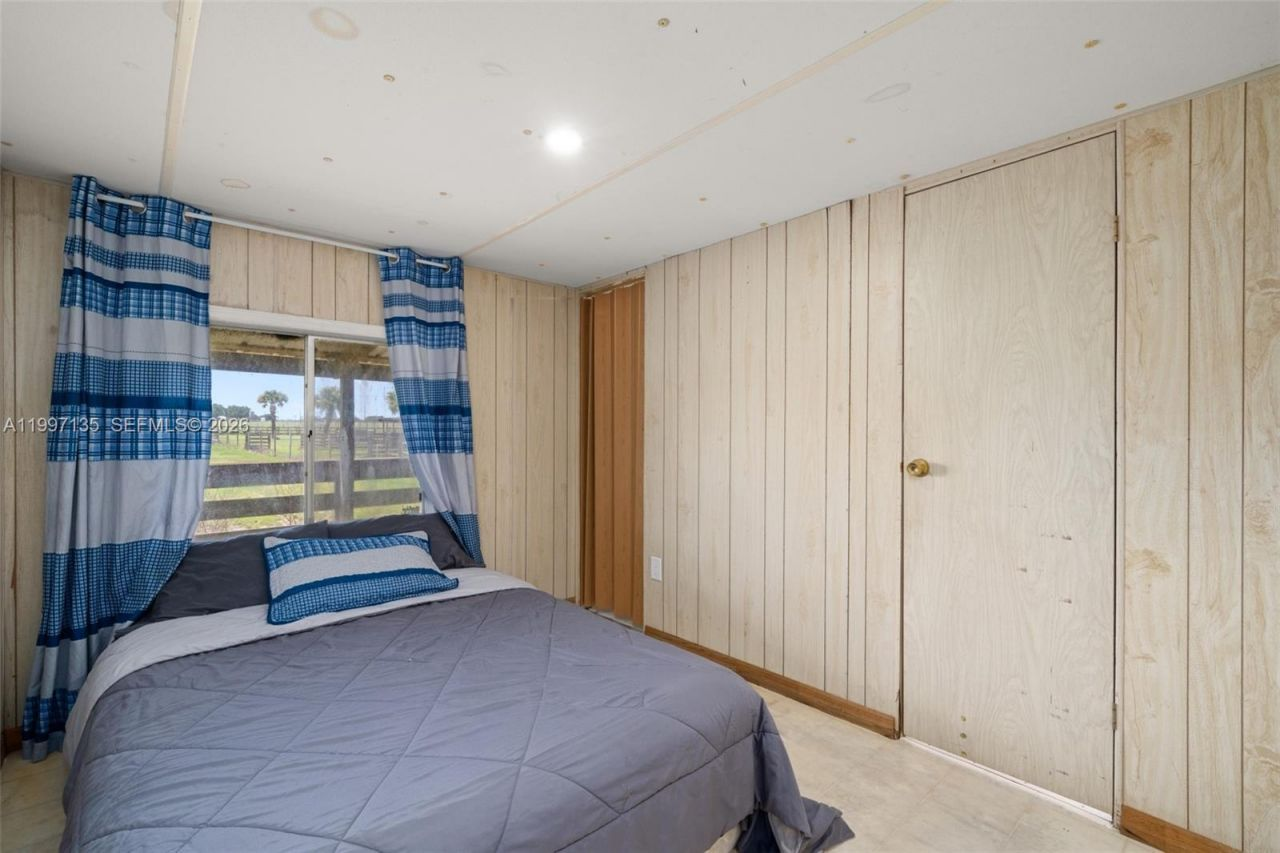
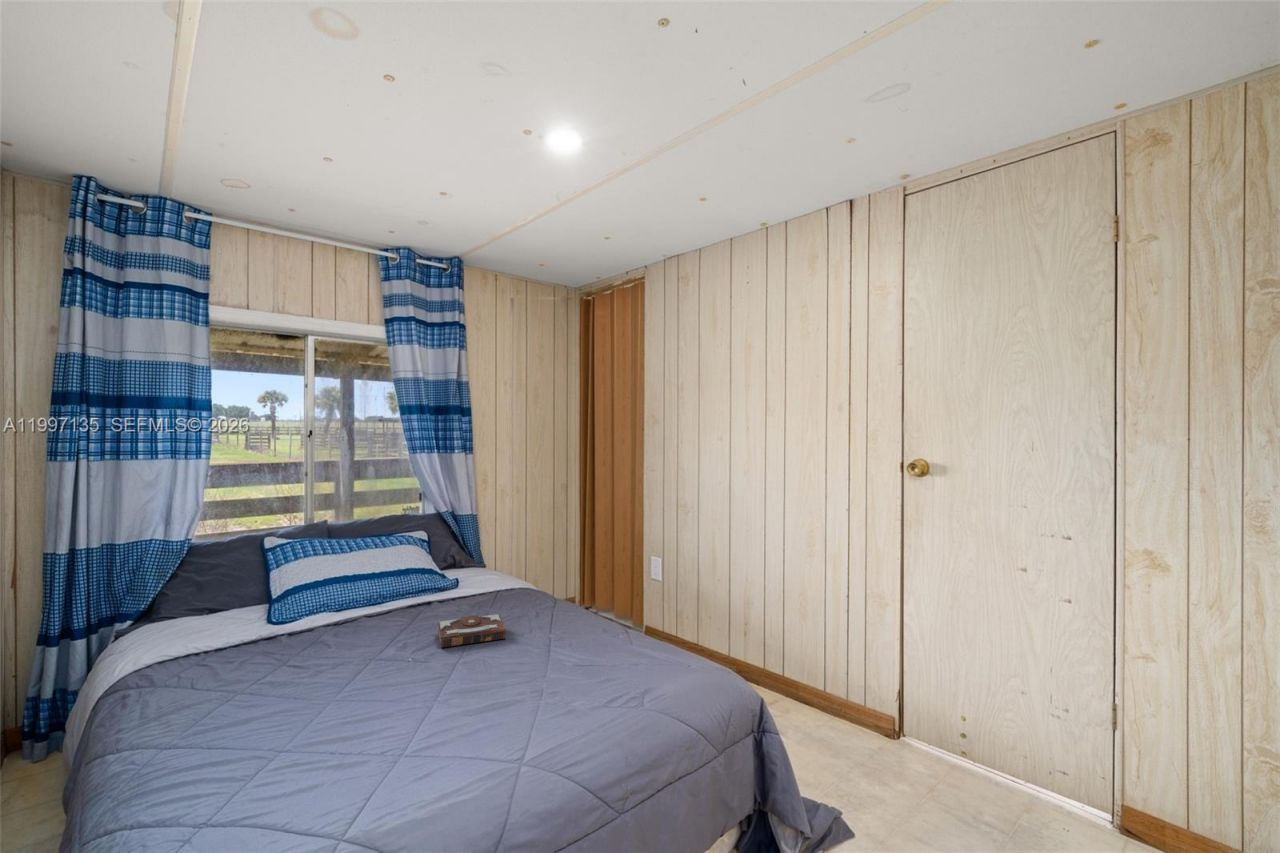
+ book (471, 629)
